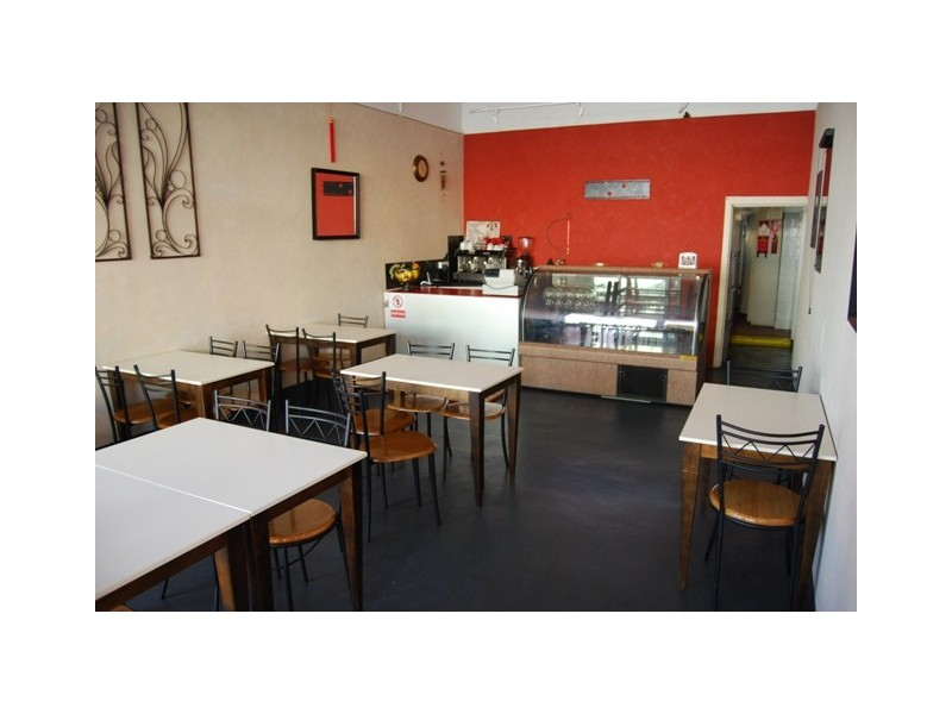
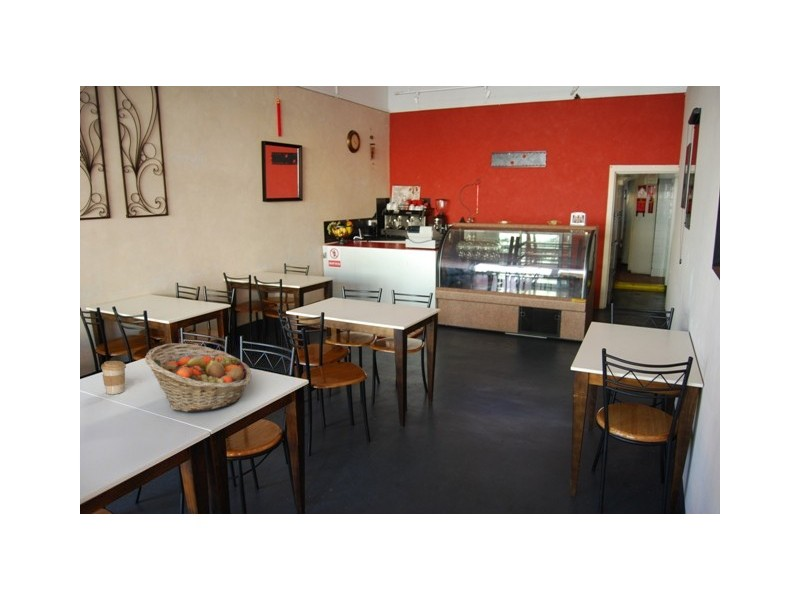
+ fruit basket (201, 373)
+ coffee cup (114, 376)
